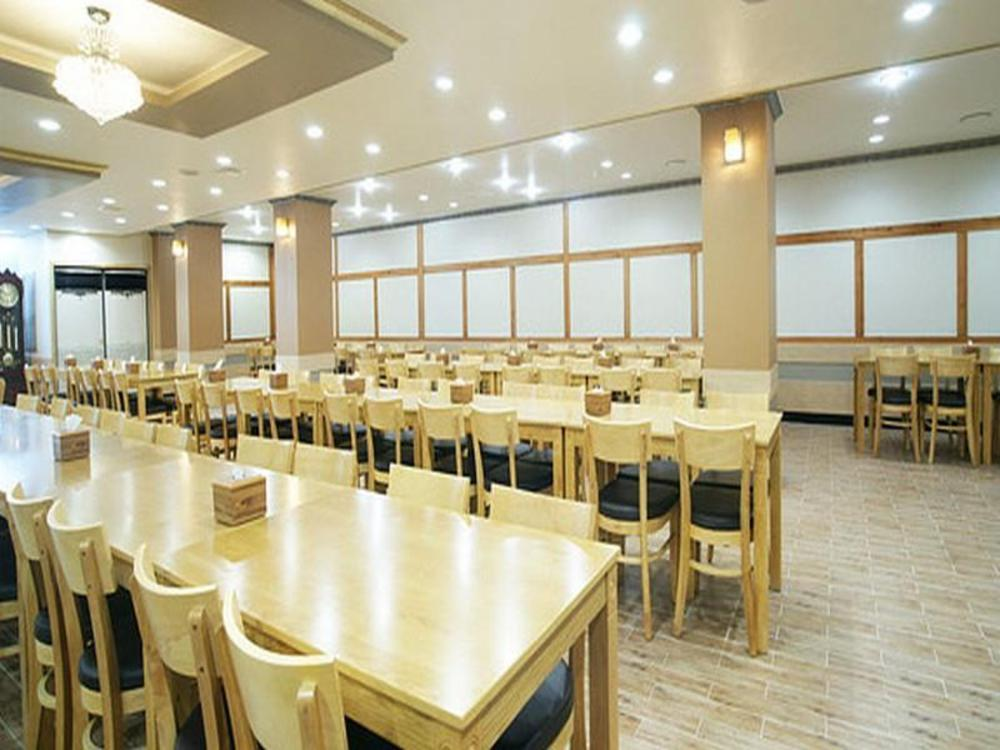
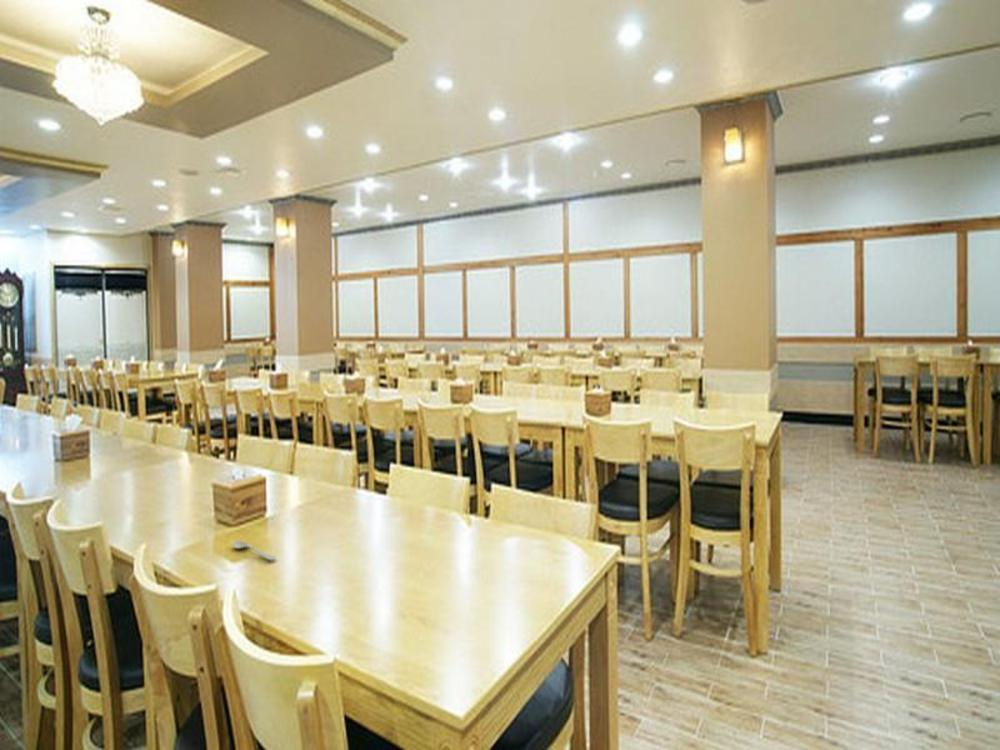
+ spoon (254, 549)
